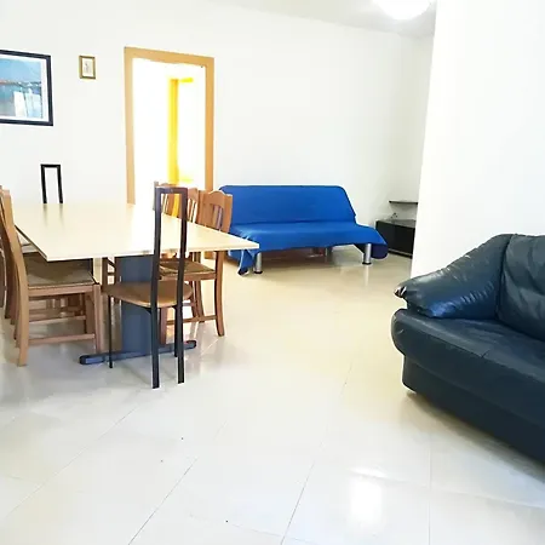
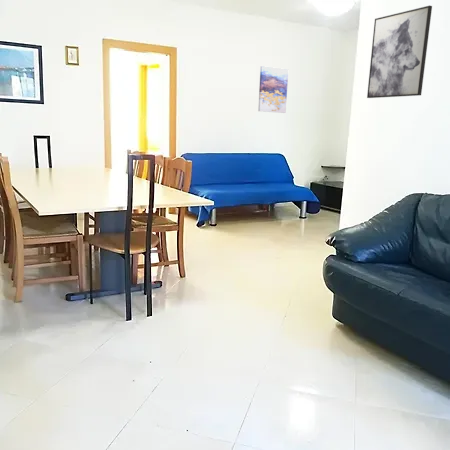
+ wall art (273, 90)
+ wall art (397, 55)
